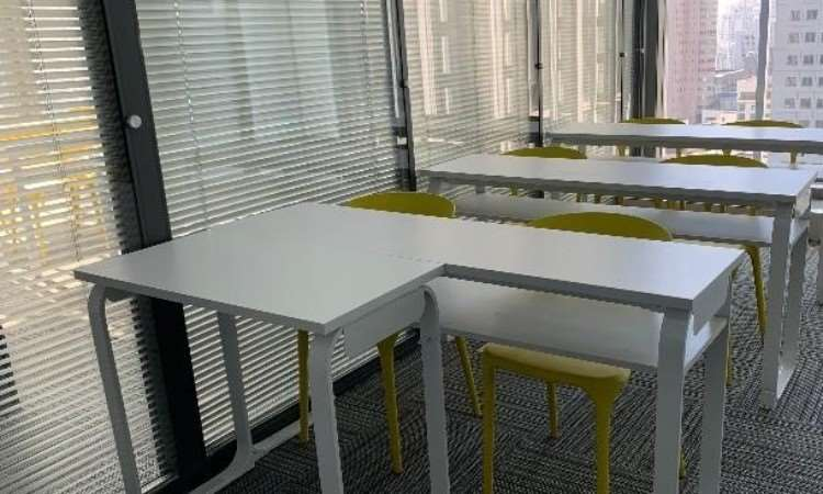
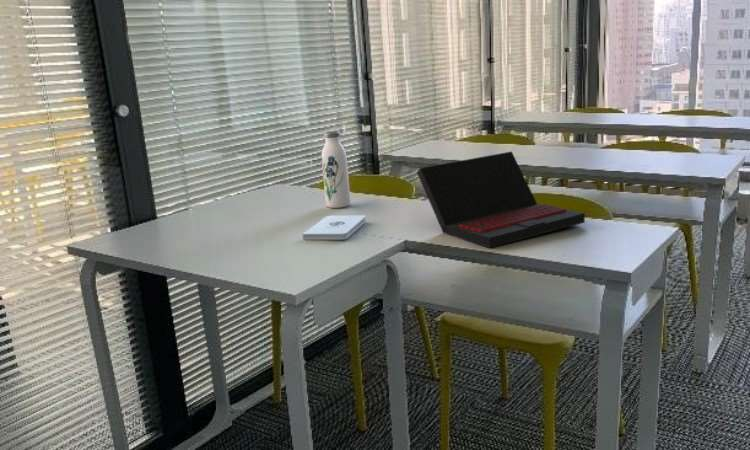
+ laptop (499, 194)
+ water bottle (335, 168)
+ notepad (336, 227)
